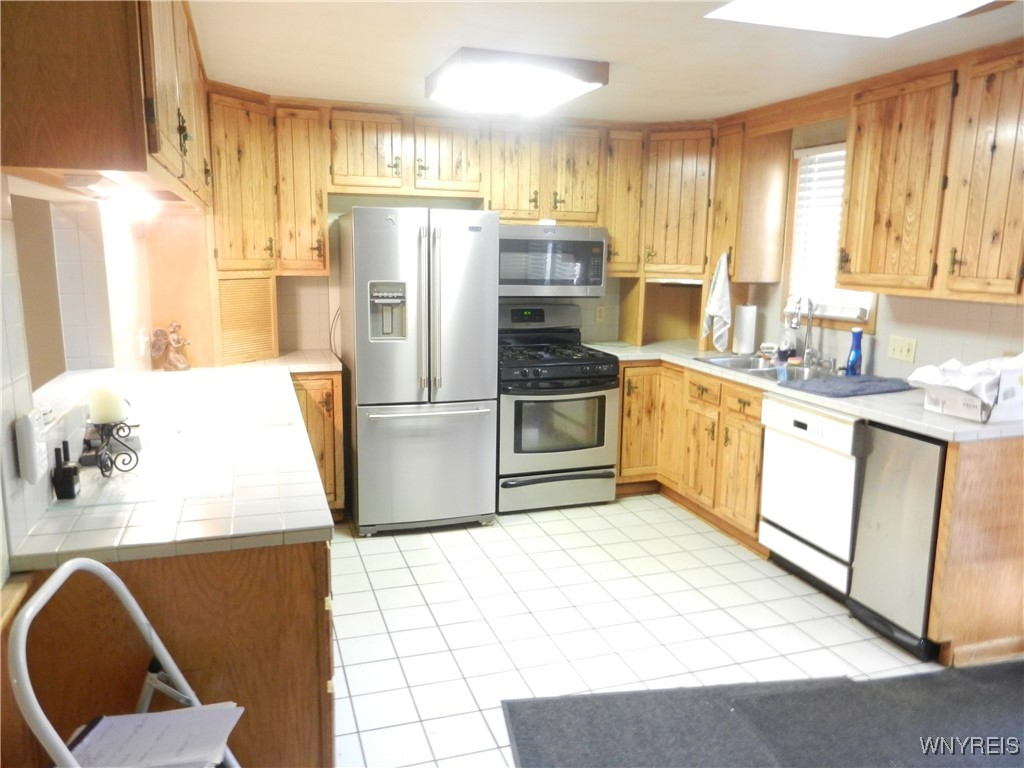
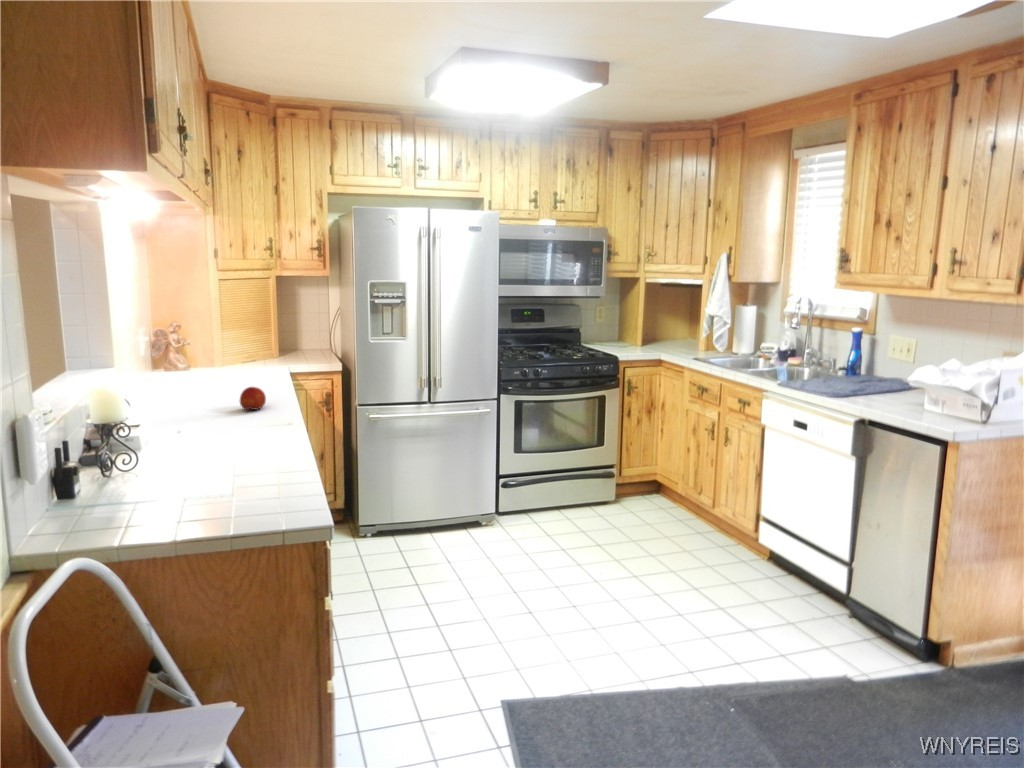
+ fruit (252, 398)
